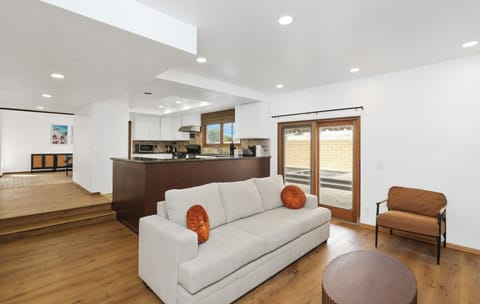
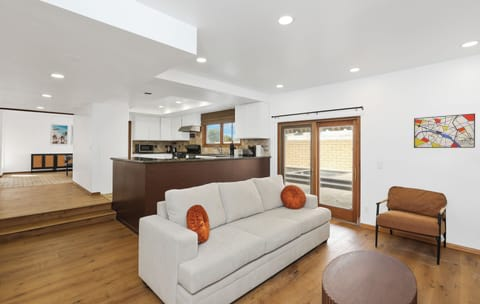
+ wall art (442, 131)
